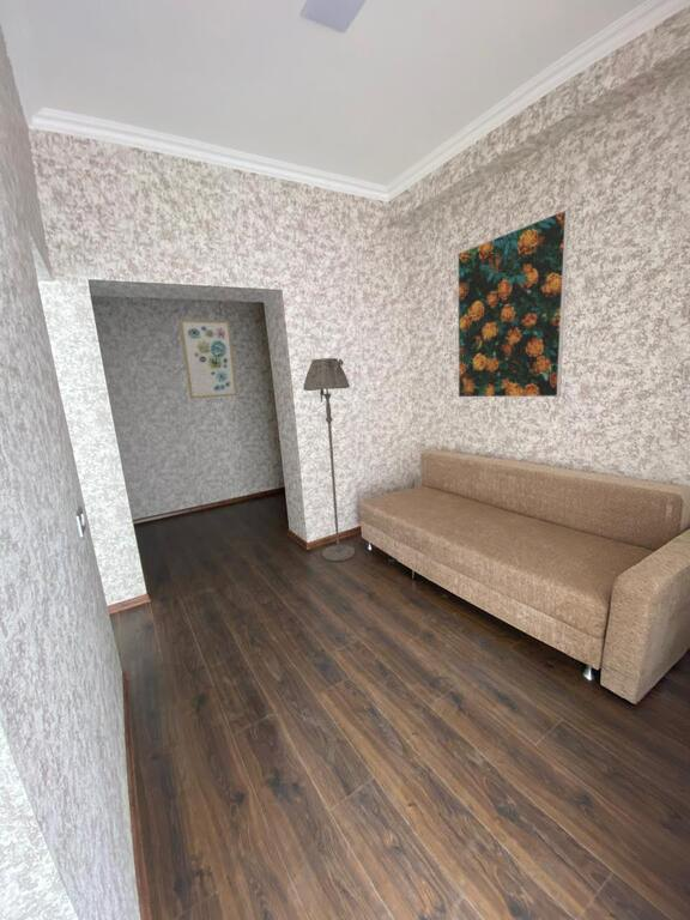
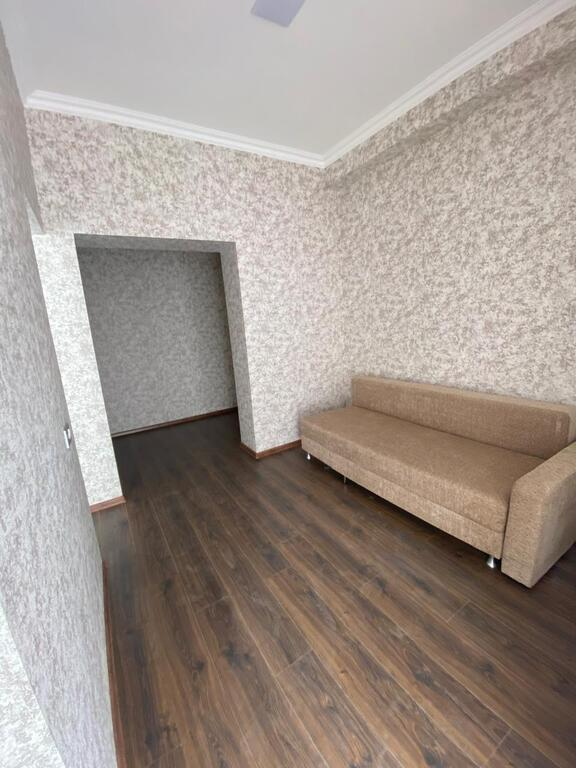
- wall art (210, 359)
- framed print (504, 319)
- floor lamp (332, 461)
